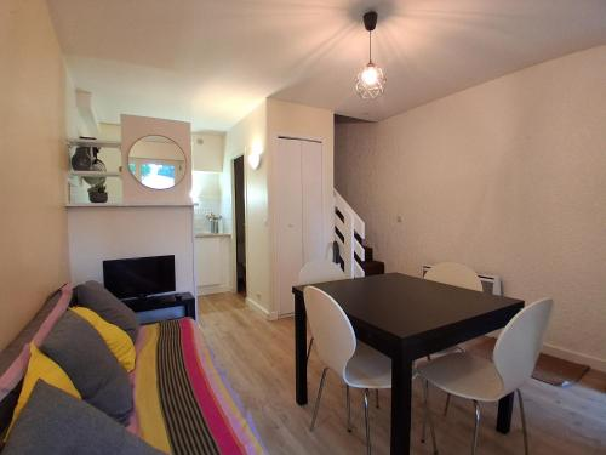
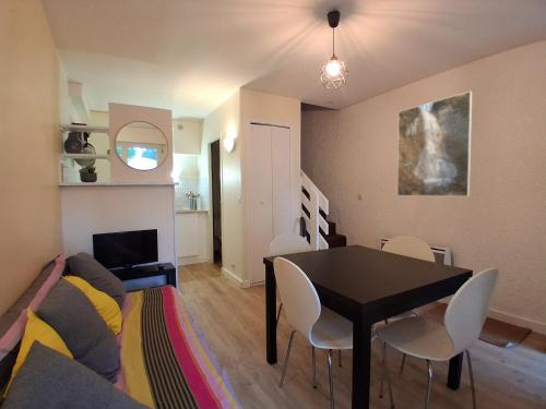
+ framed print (430, 149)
